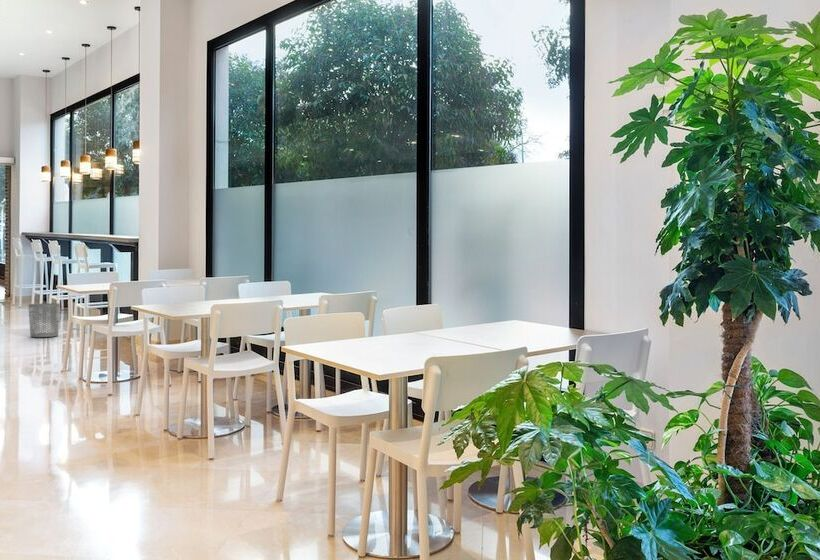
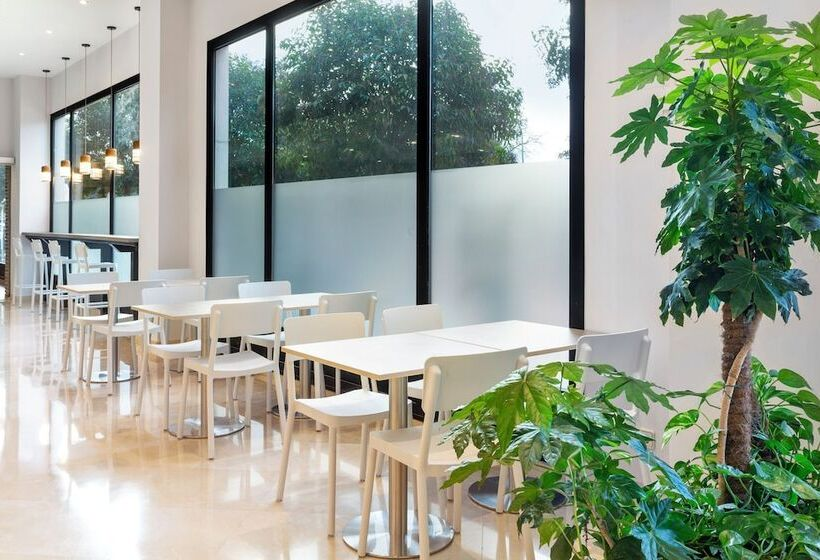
- waste bin (44, 320)
